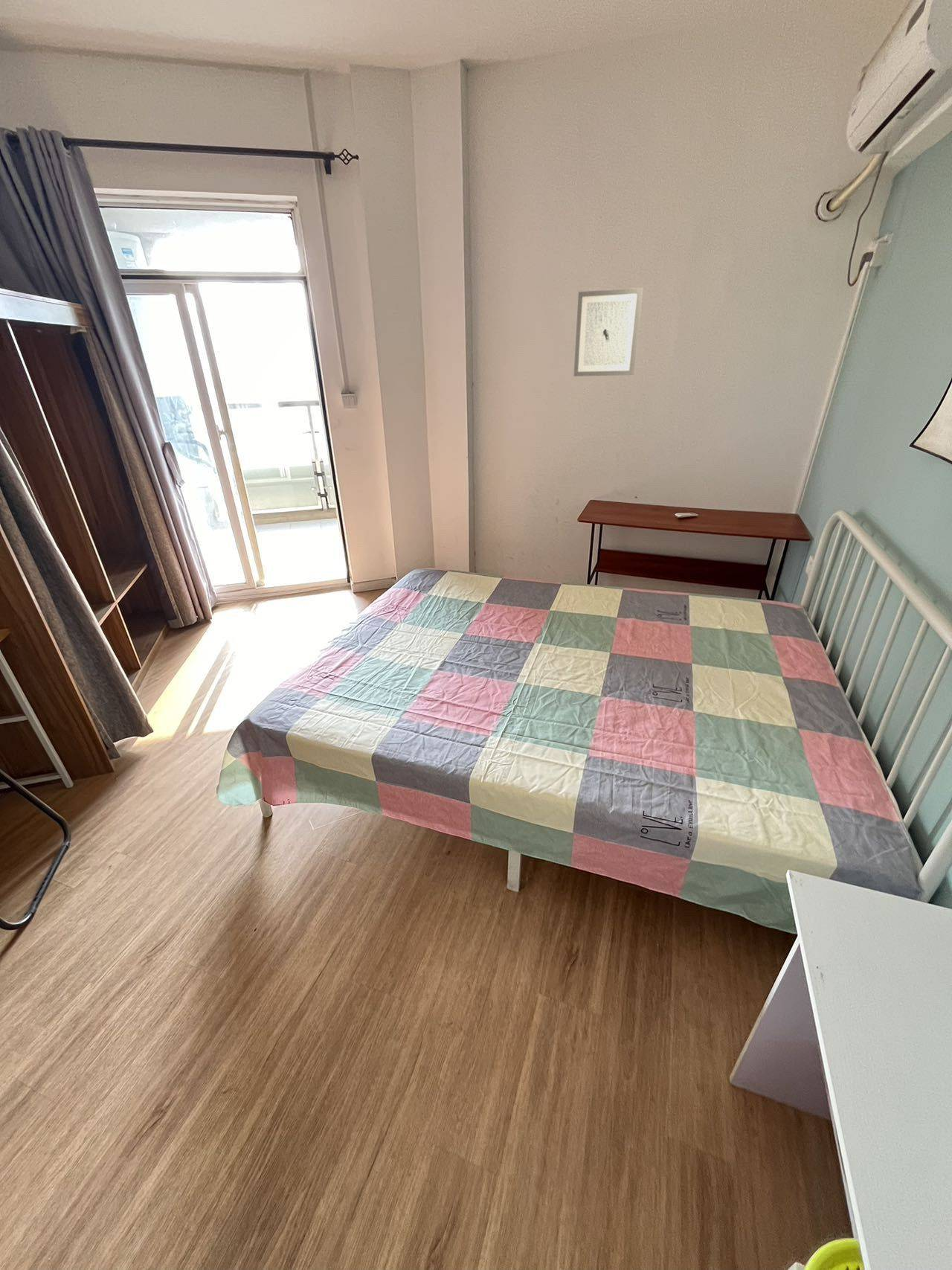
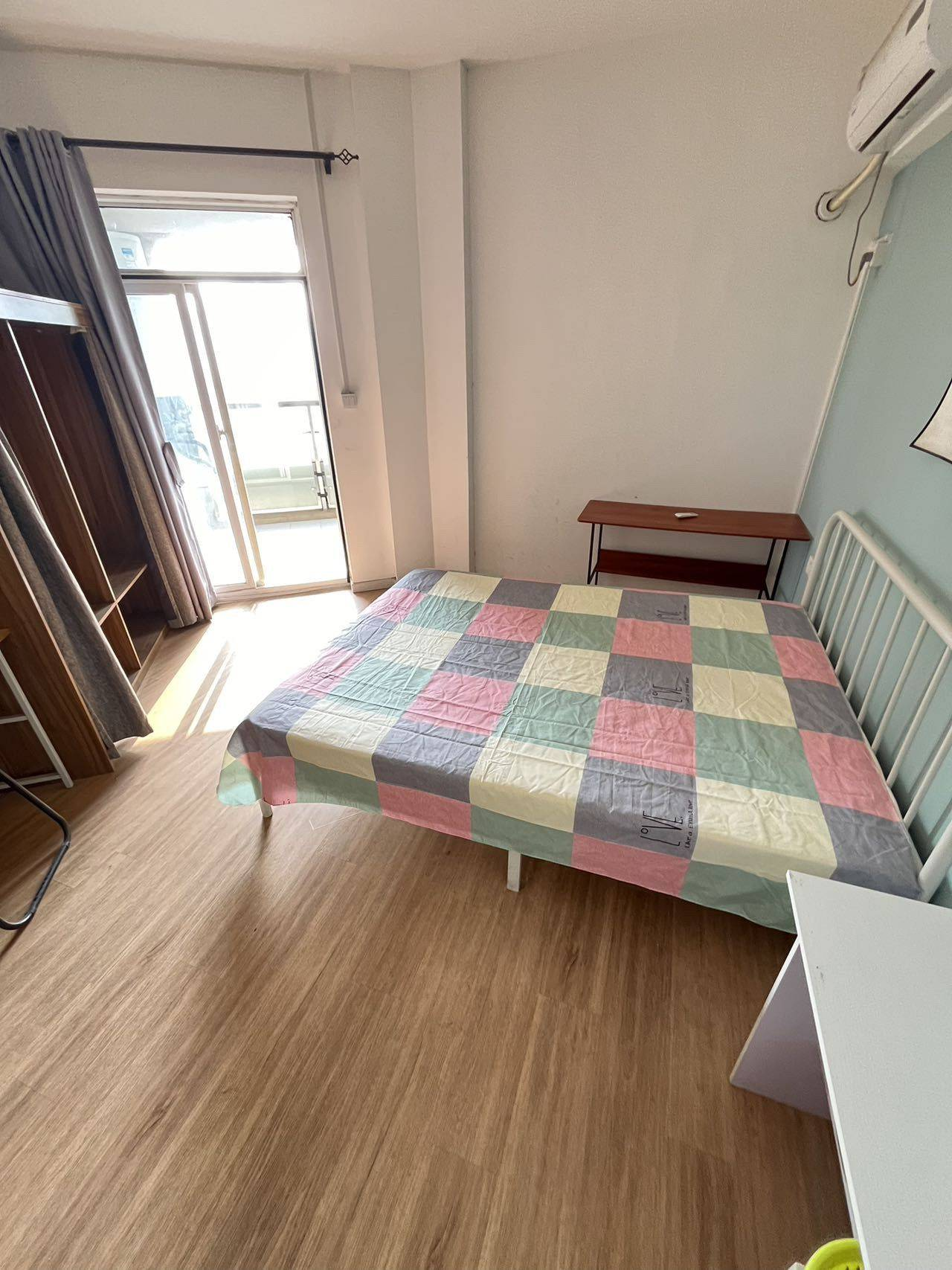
- wall art (606, 334)
